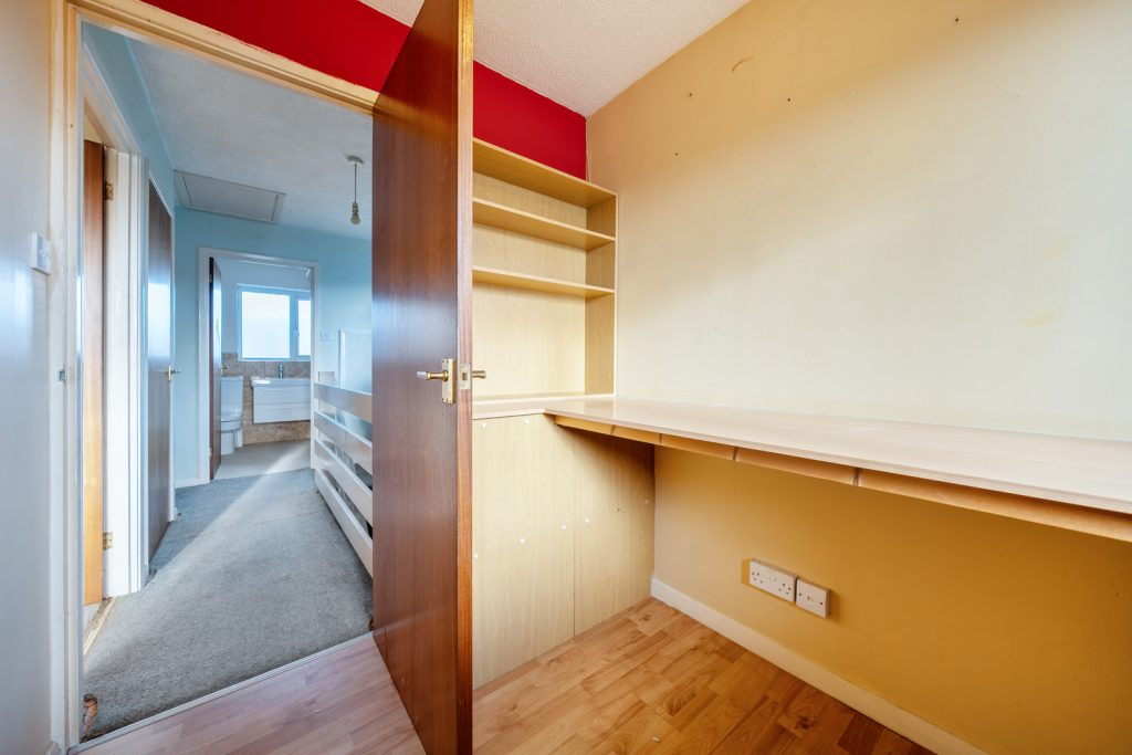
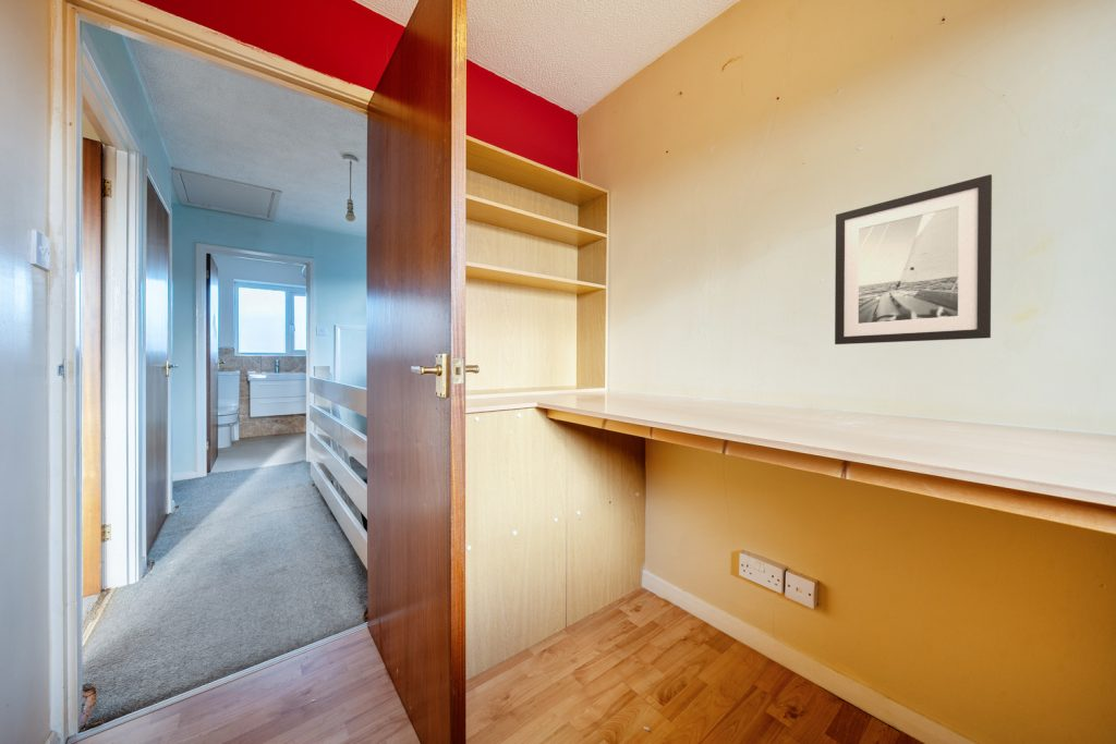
+ wall art (905, 269)
